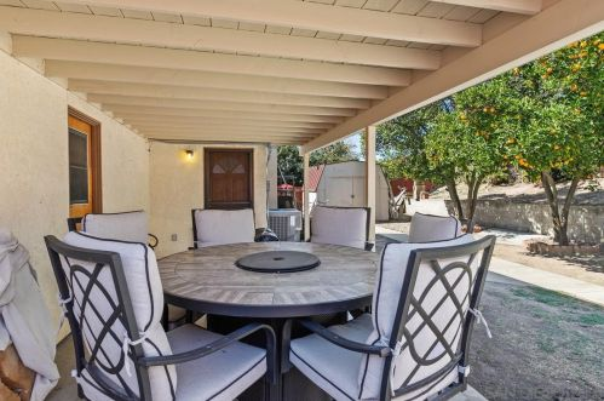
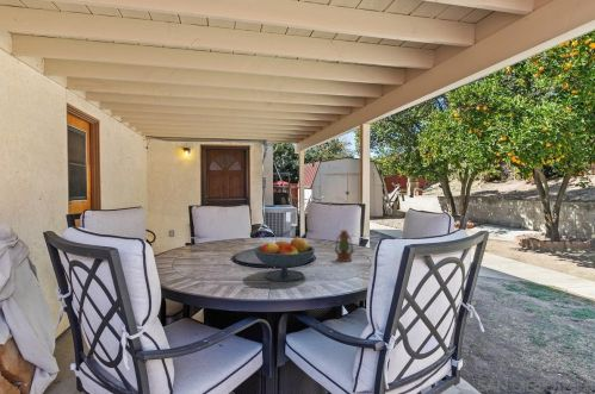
+ fruit bowl (284, 257)
+ lantern (343, 239)
